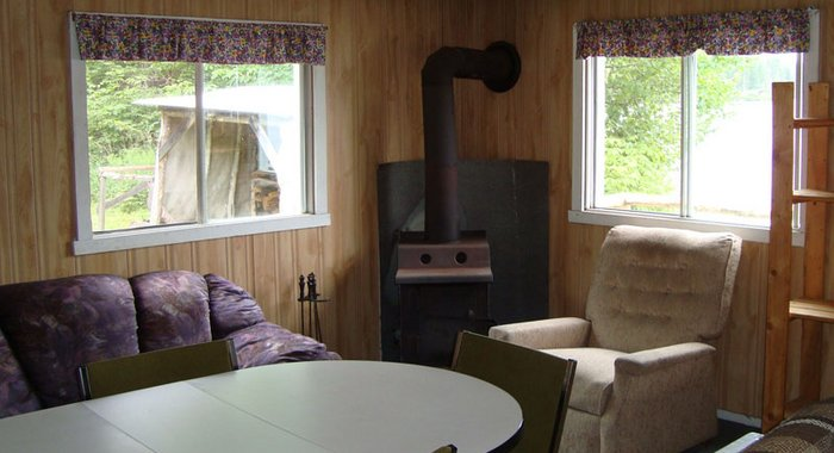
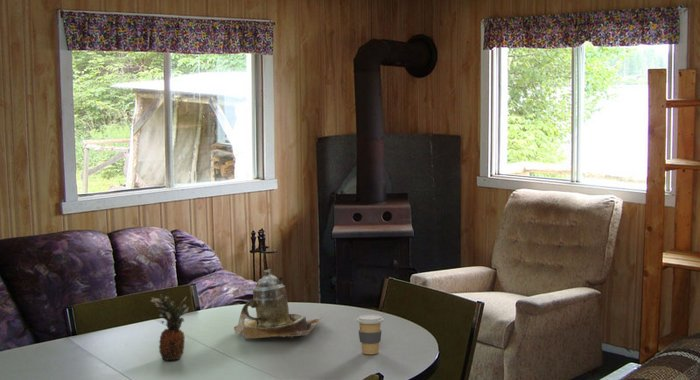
+ coffee cup (370, 334)
+ teapot (278, 300)
+ fruit (169, 325)
